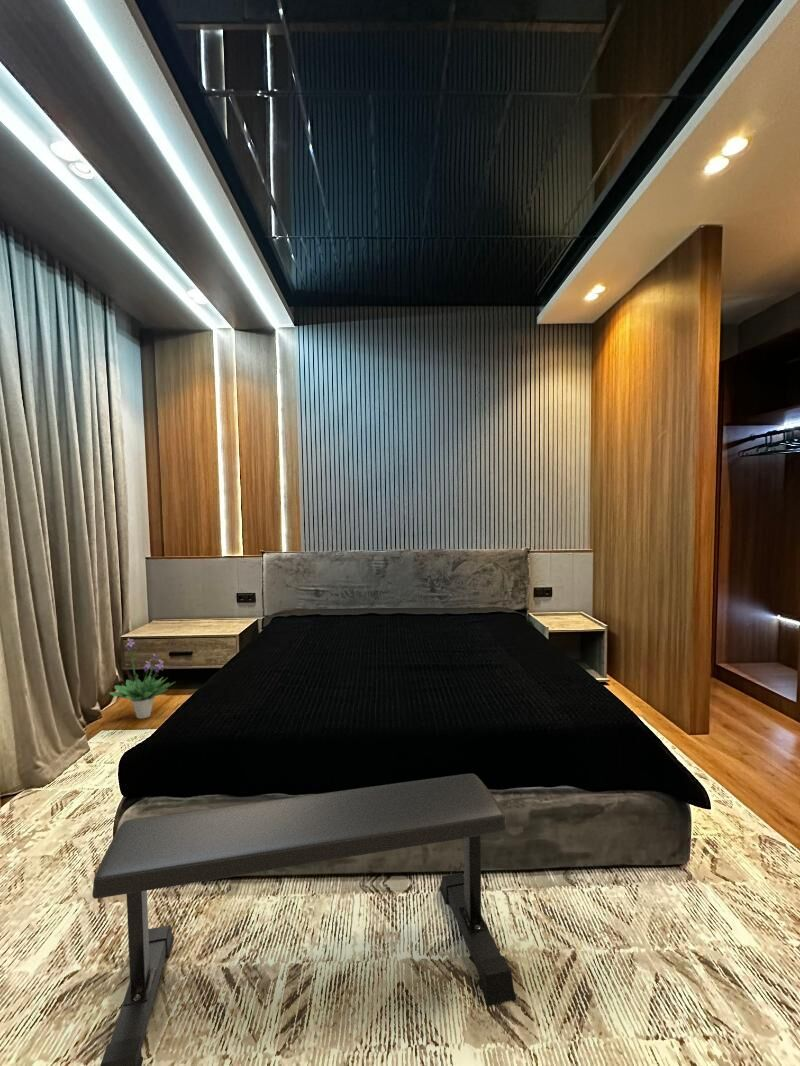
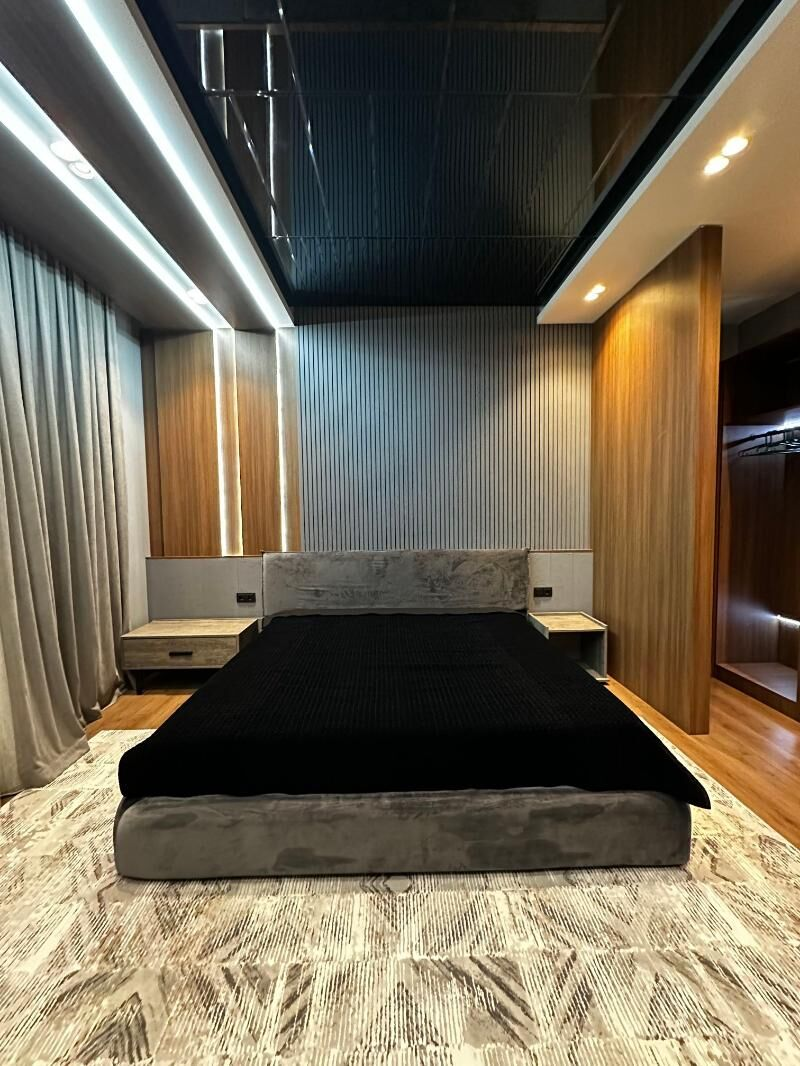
- potted plant (144, 678)
- fitness bench (310, 863)
